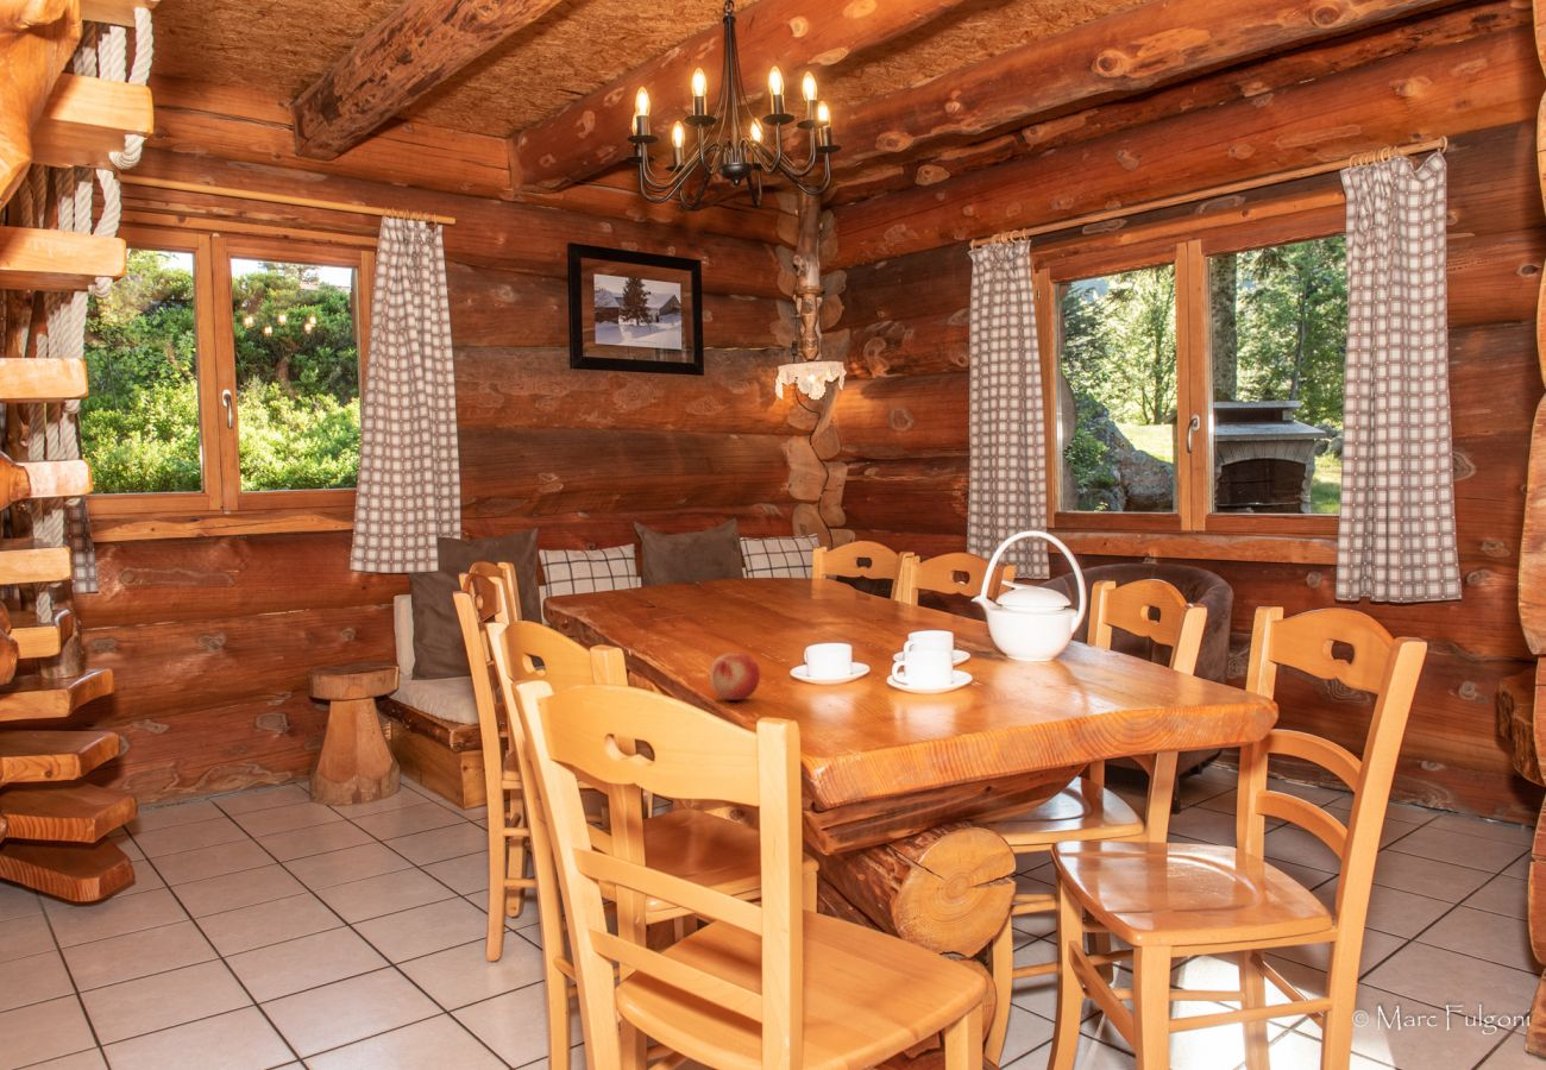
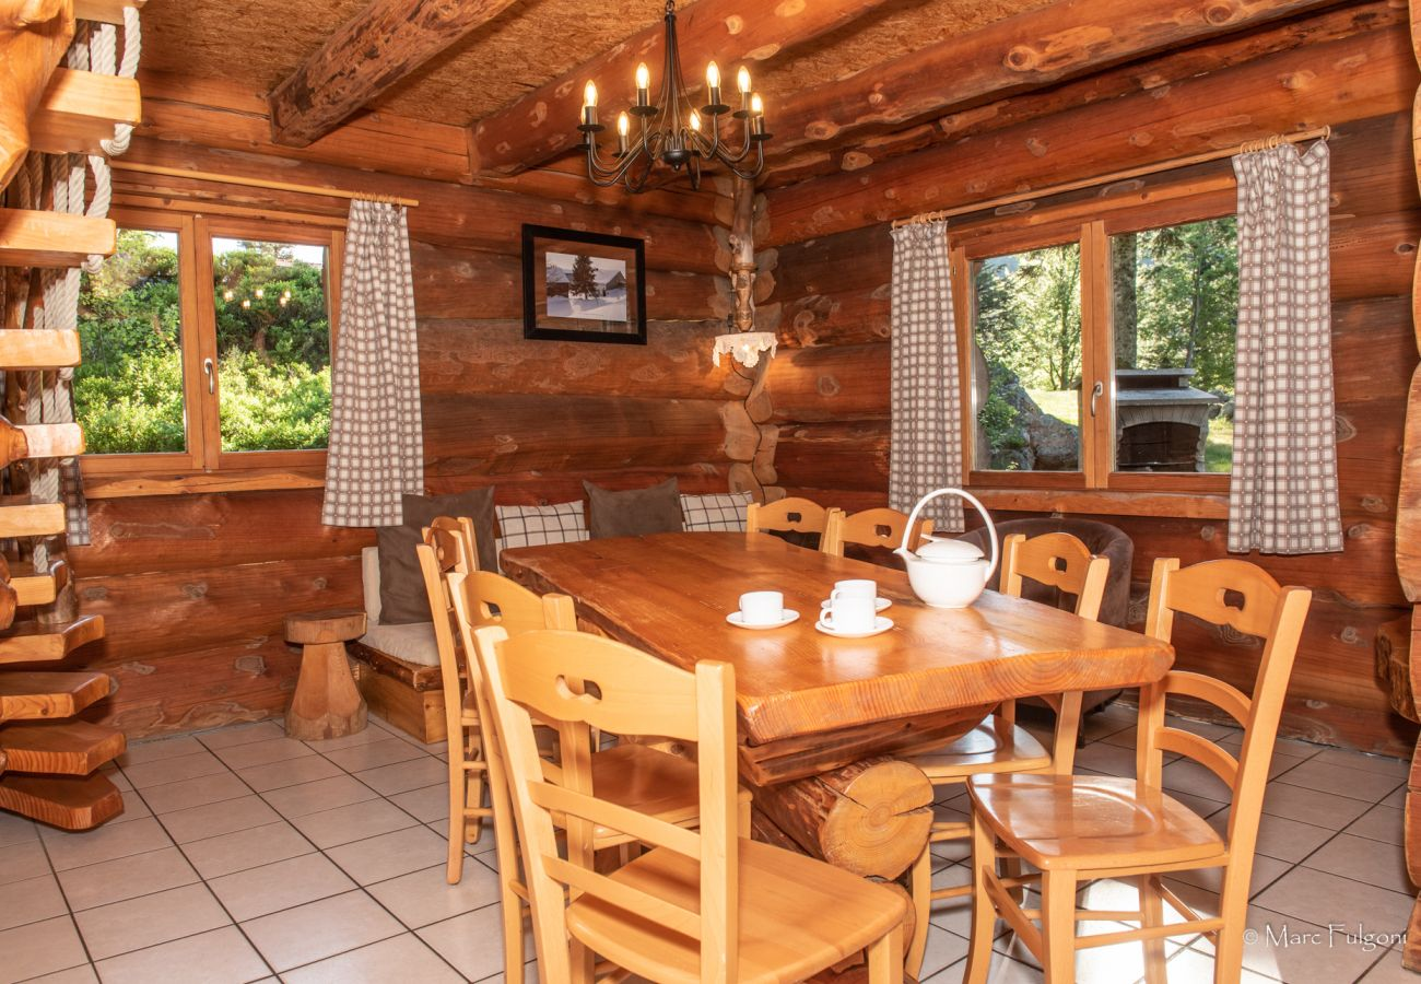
- fruit (734, 675)
